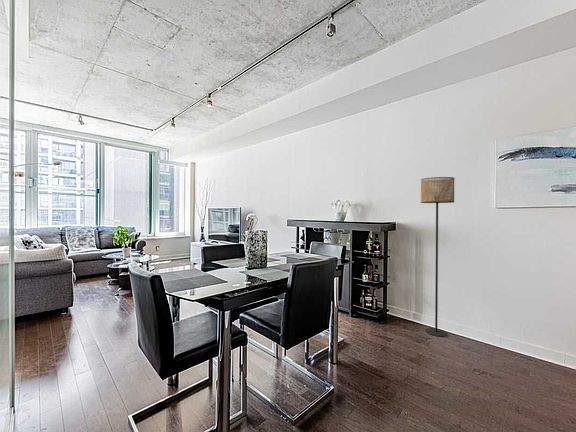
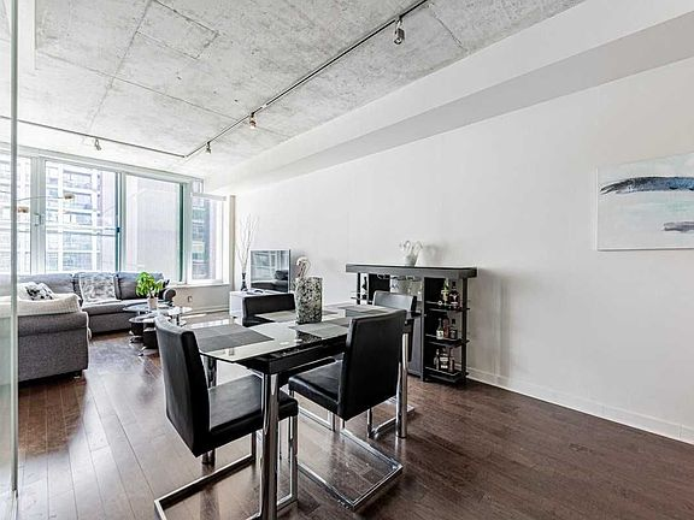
- floor lamp (436, 255)
